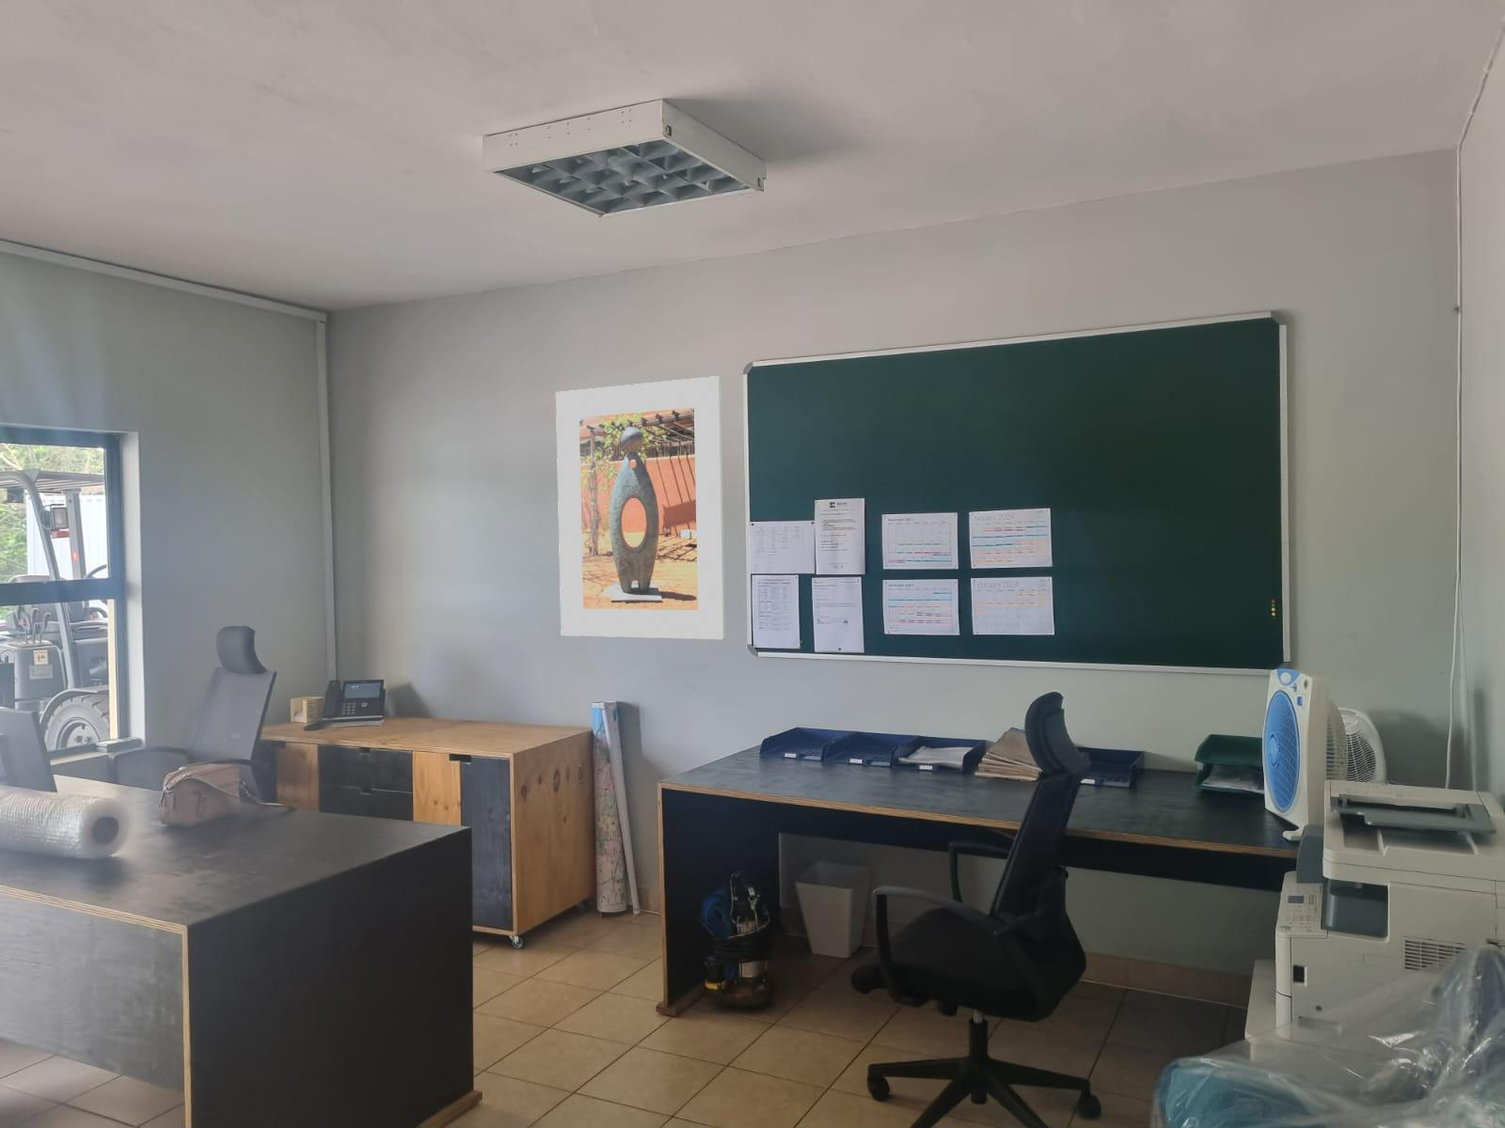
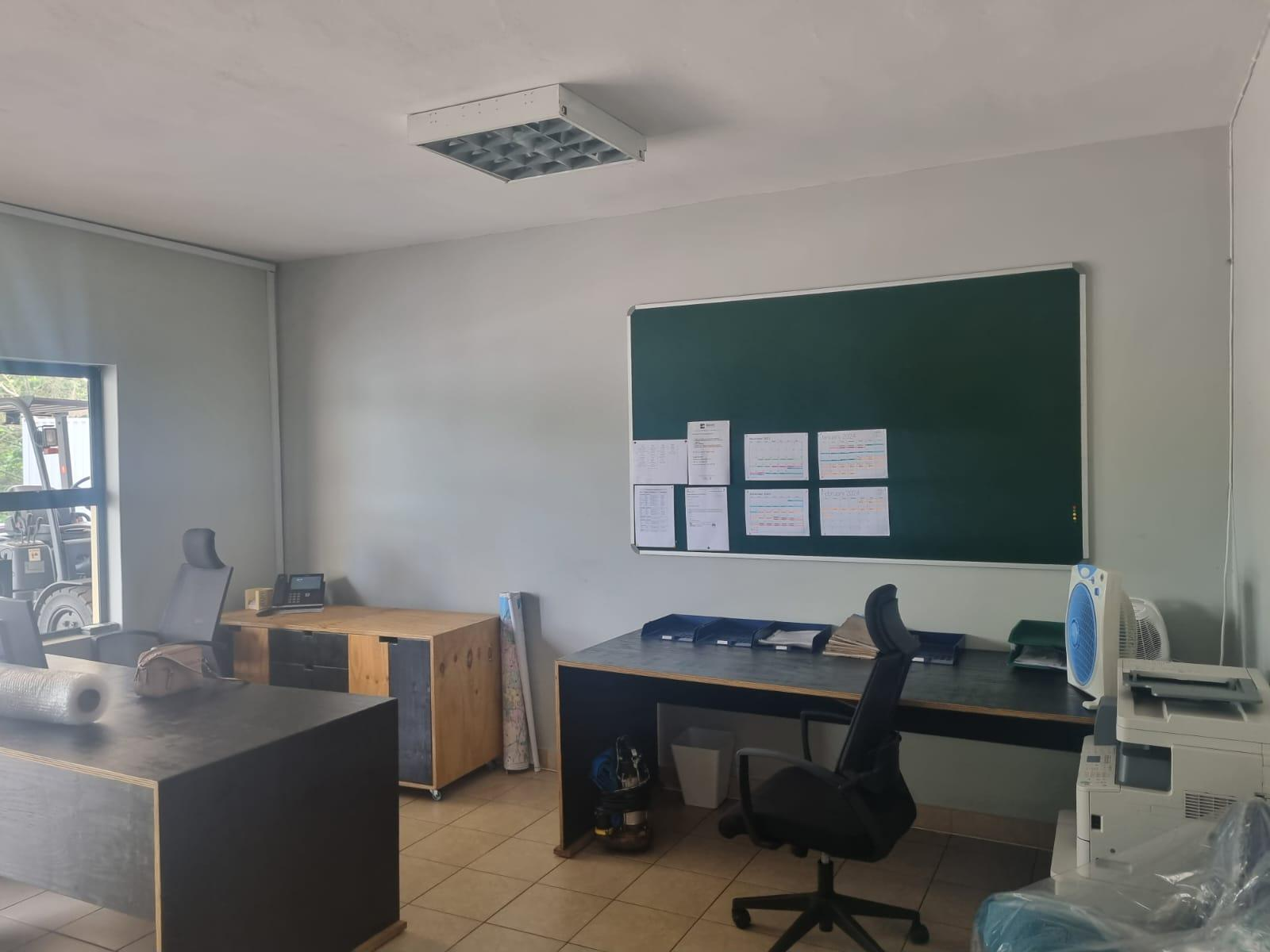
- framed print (636, 511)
